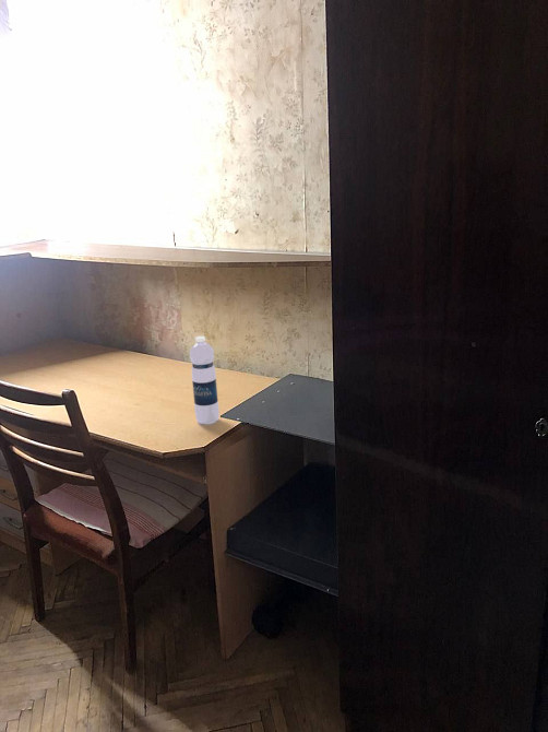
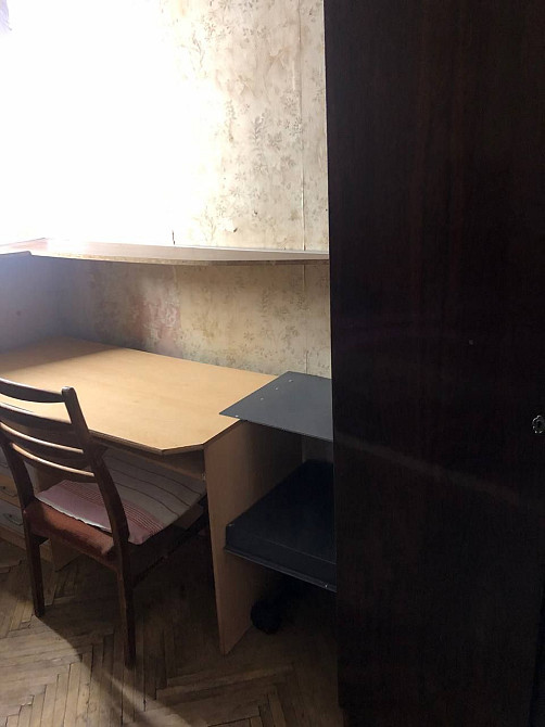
- water bottle (204, 379)
